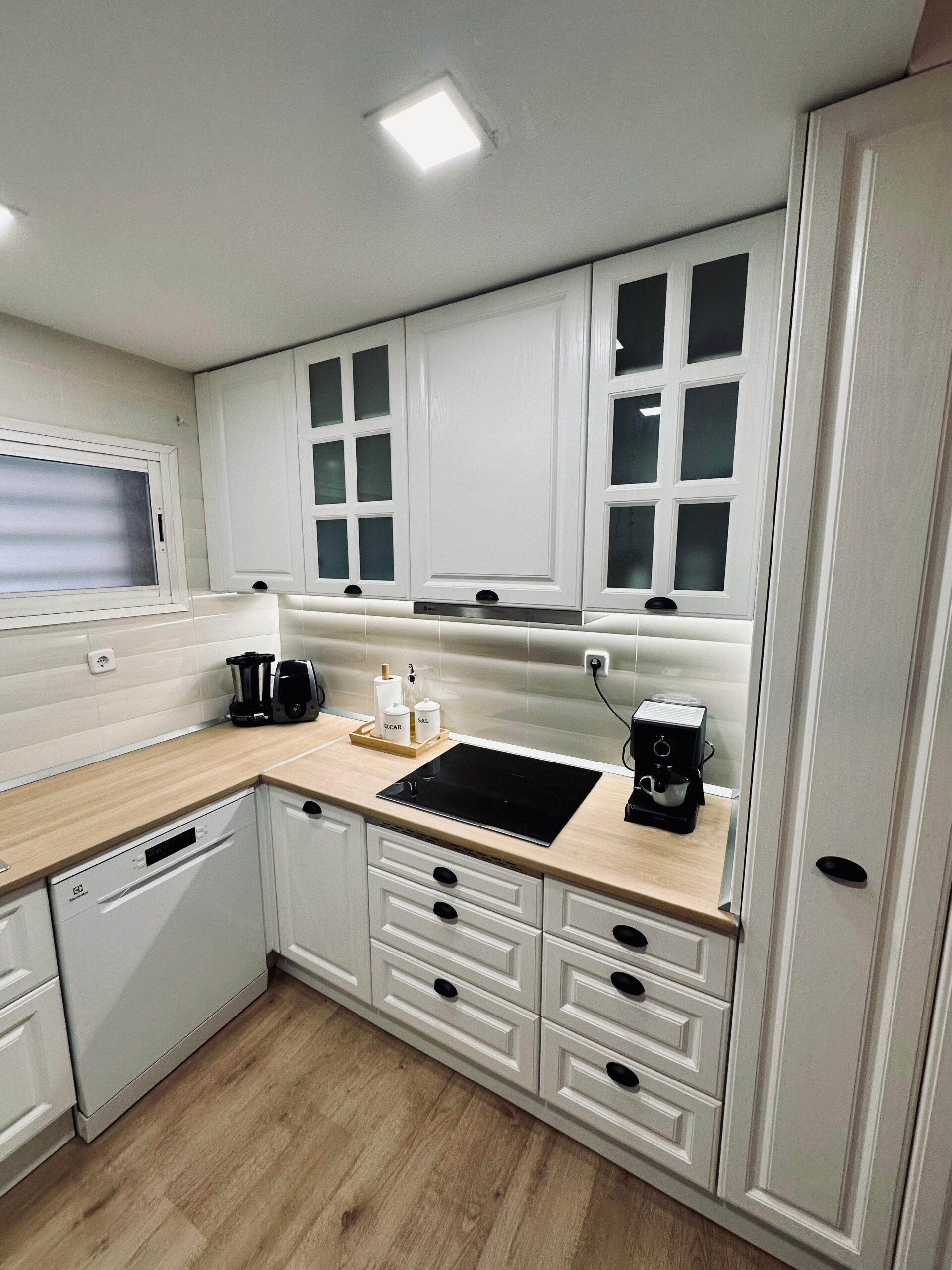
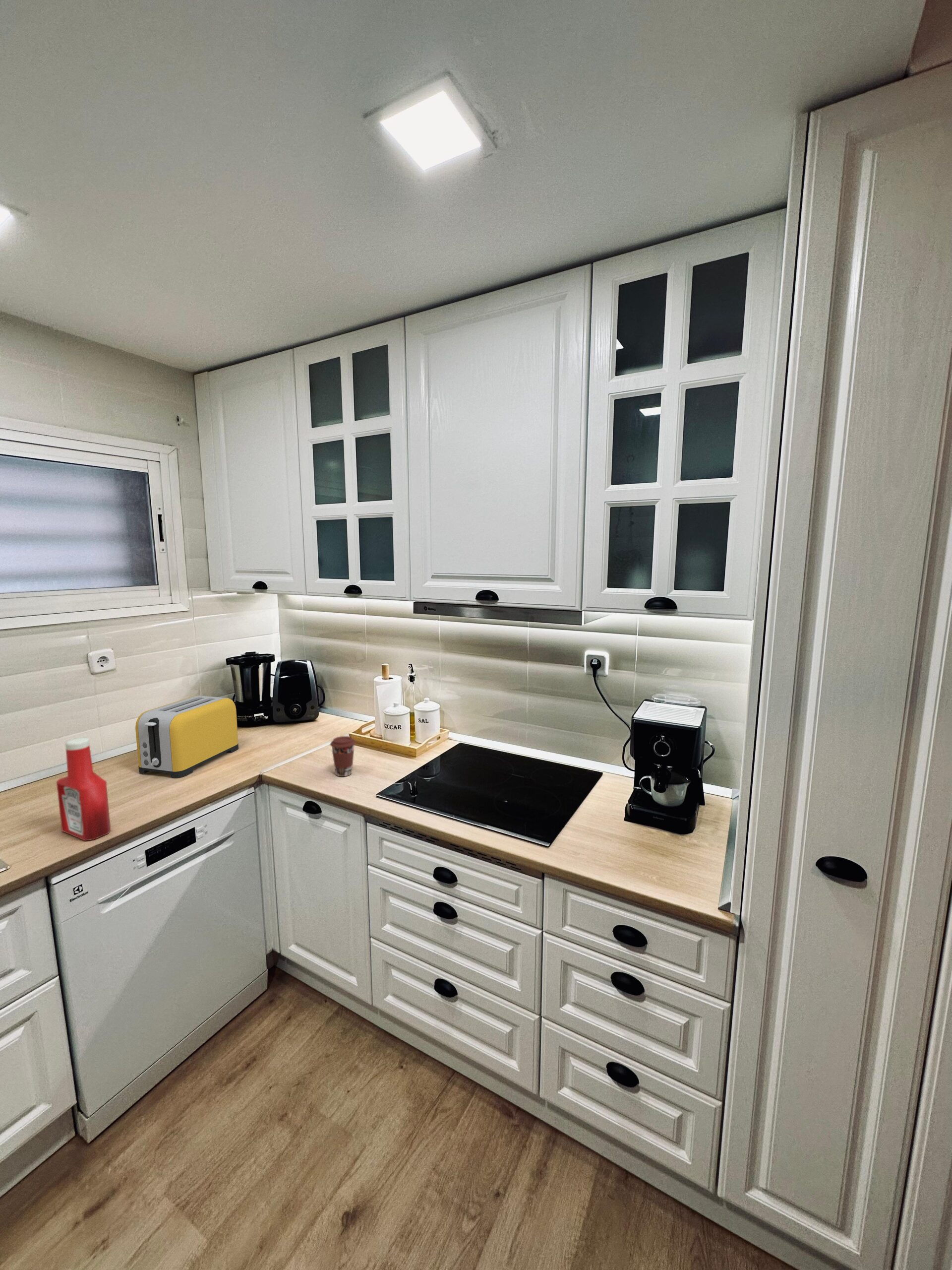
+ coffee cup (343, 756)
+ soap bottle (82, 786)
+ toaster (187, 733)
